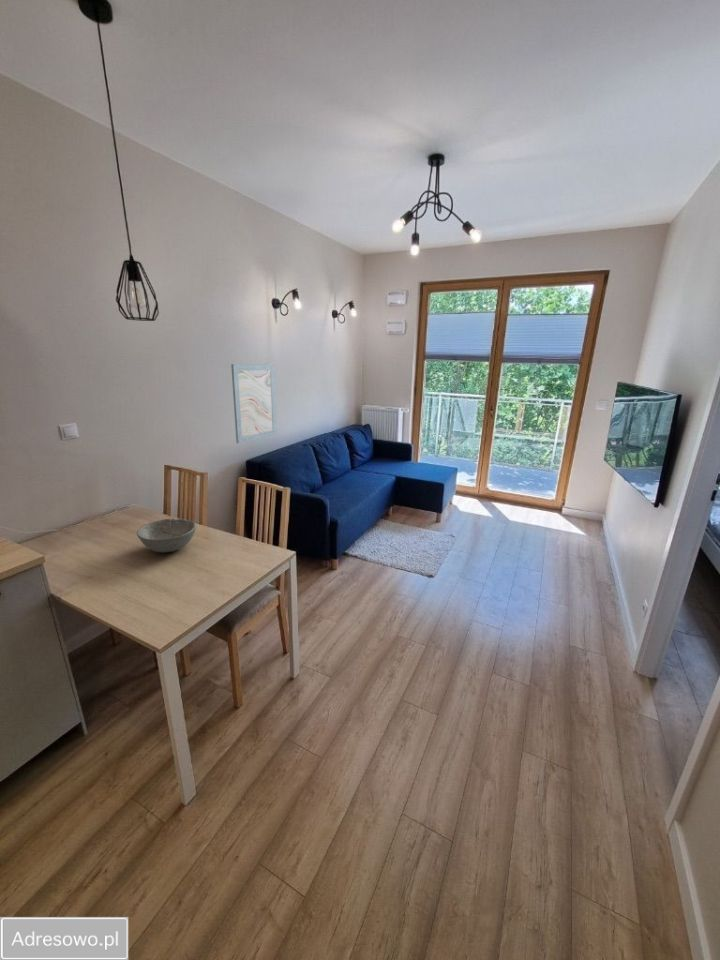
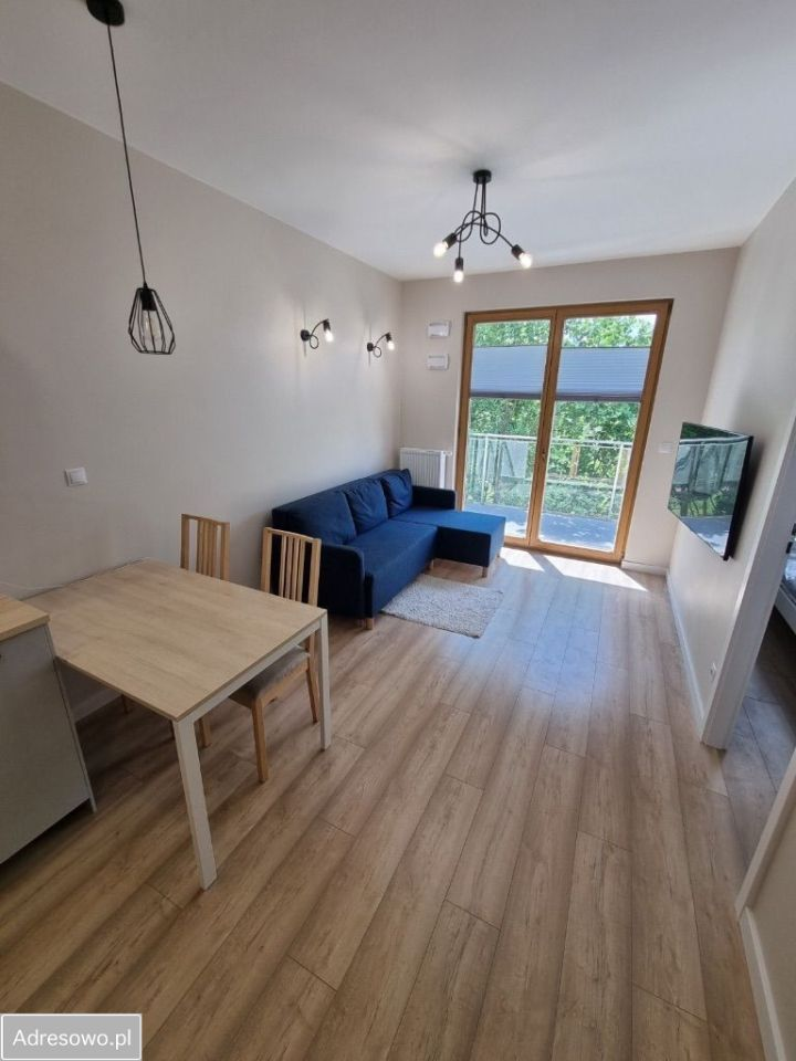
- bowl (168, 538)
- wall art (256, 402)
